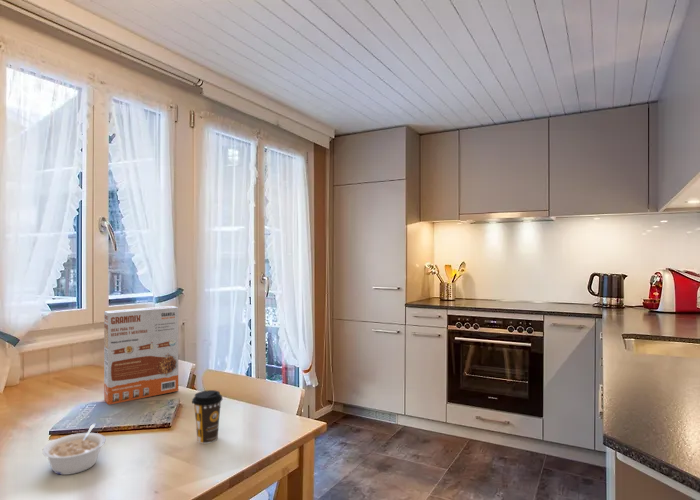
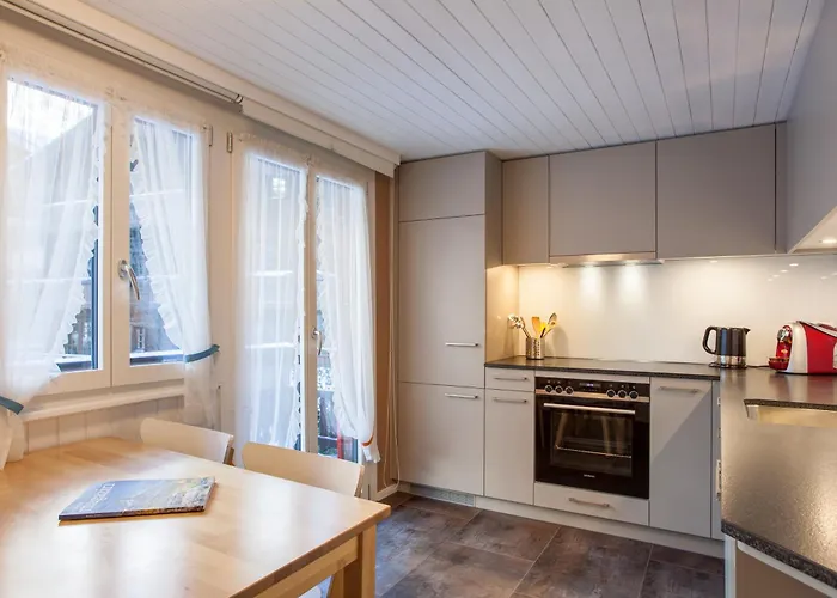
- cereal box (142, 352)
- legume (74, 451)
- coffee cup (207, 416)
